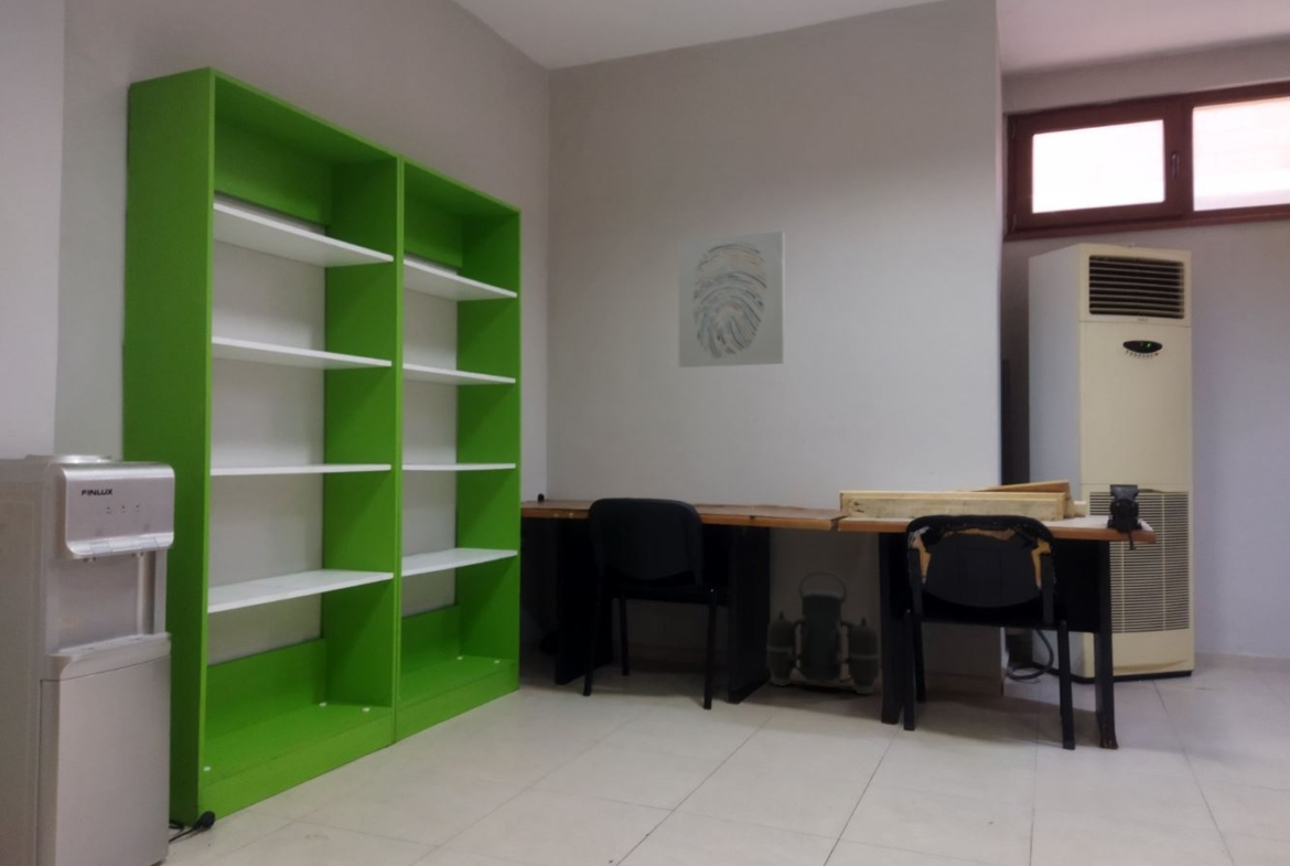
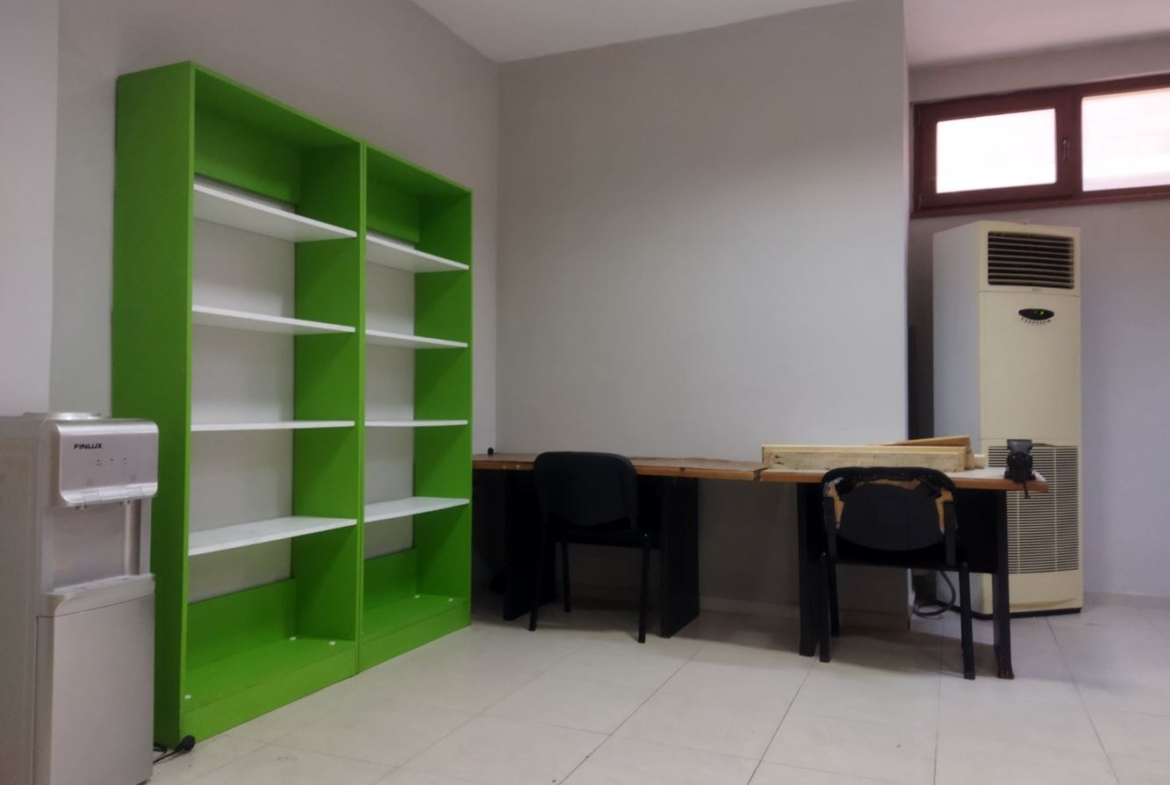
- wall art (730, 300)
- backpack (820, 630)
